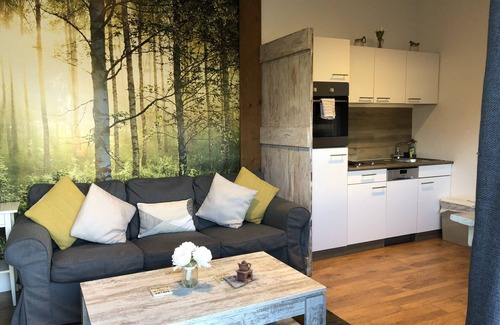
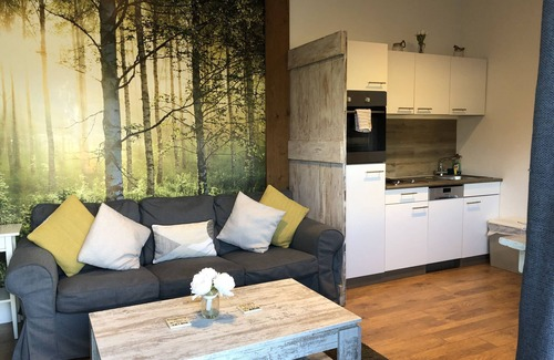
- teapot (243, 270)
